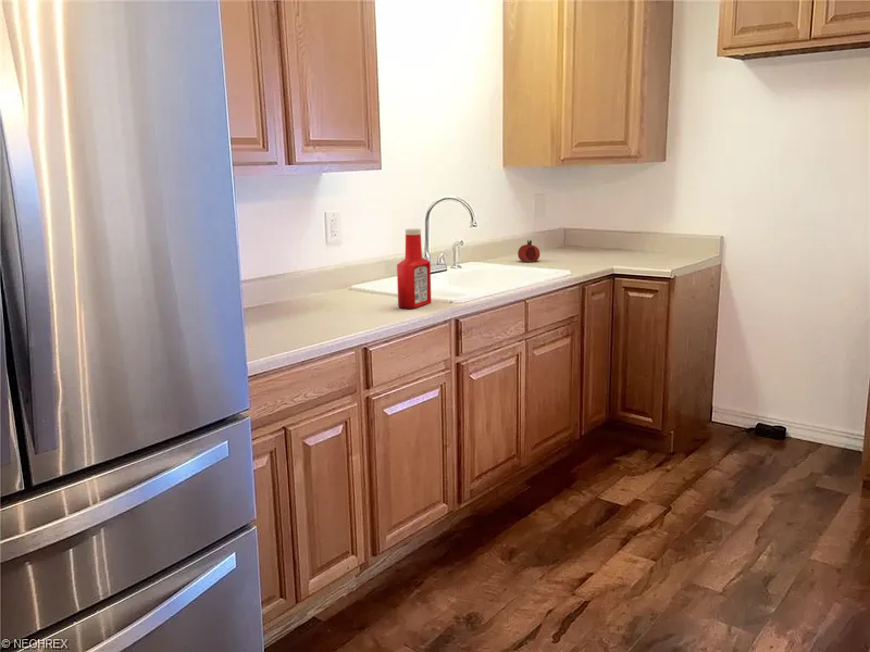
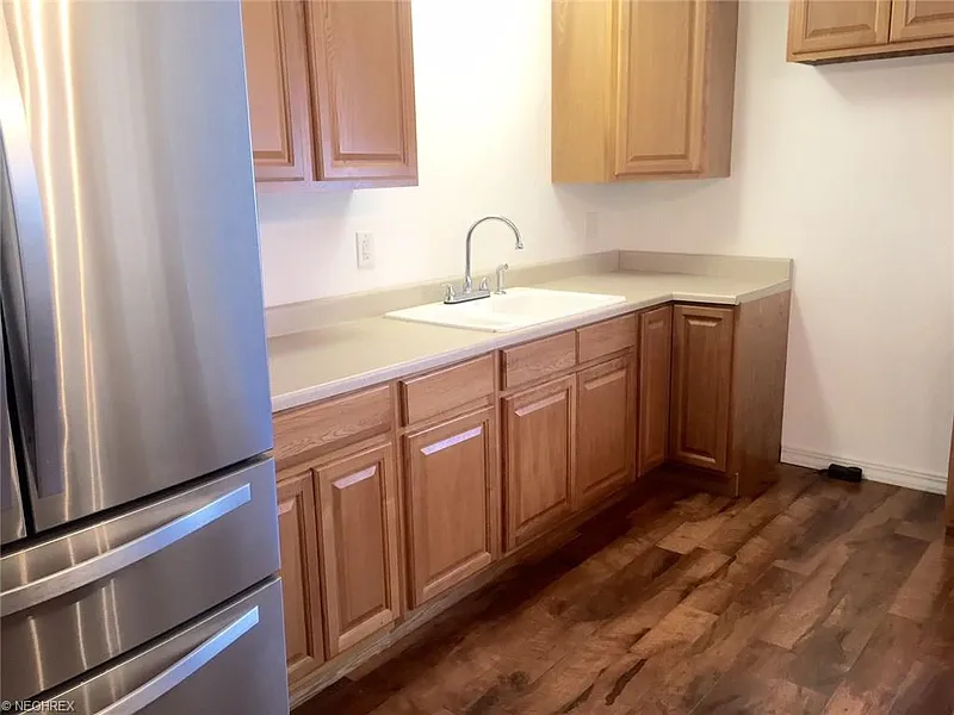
- soap bottle (413, 267)
- fruit (529, 250)
